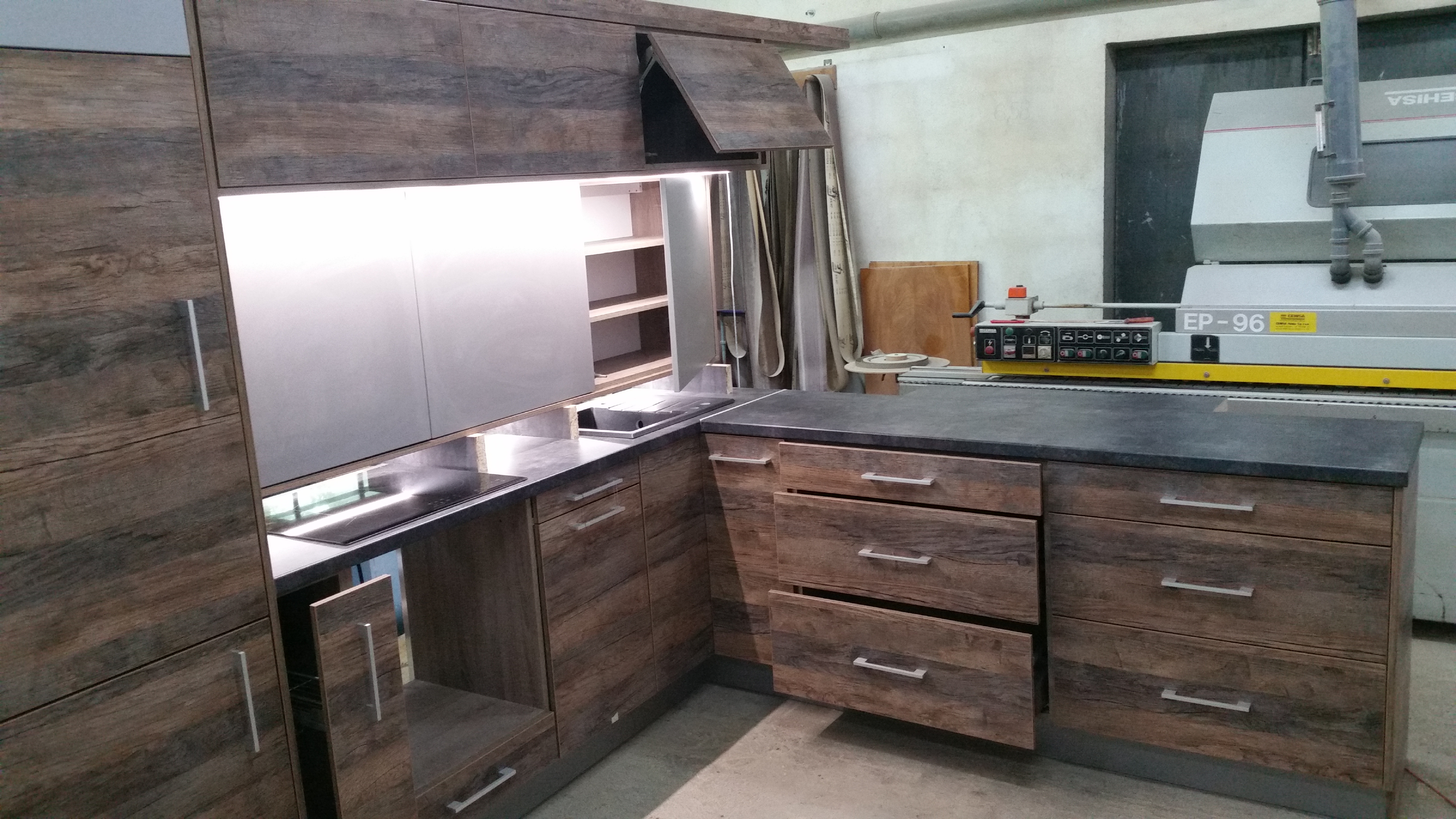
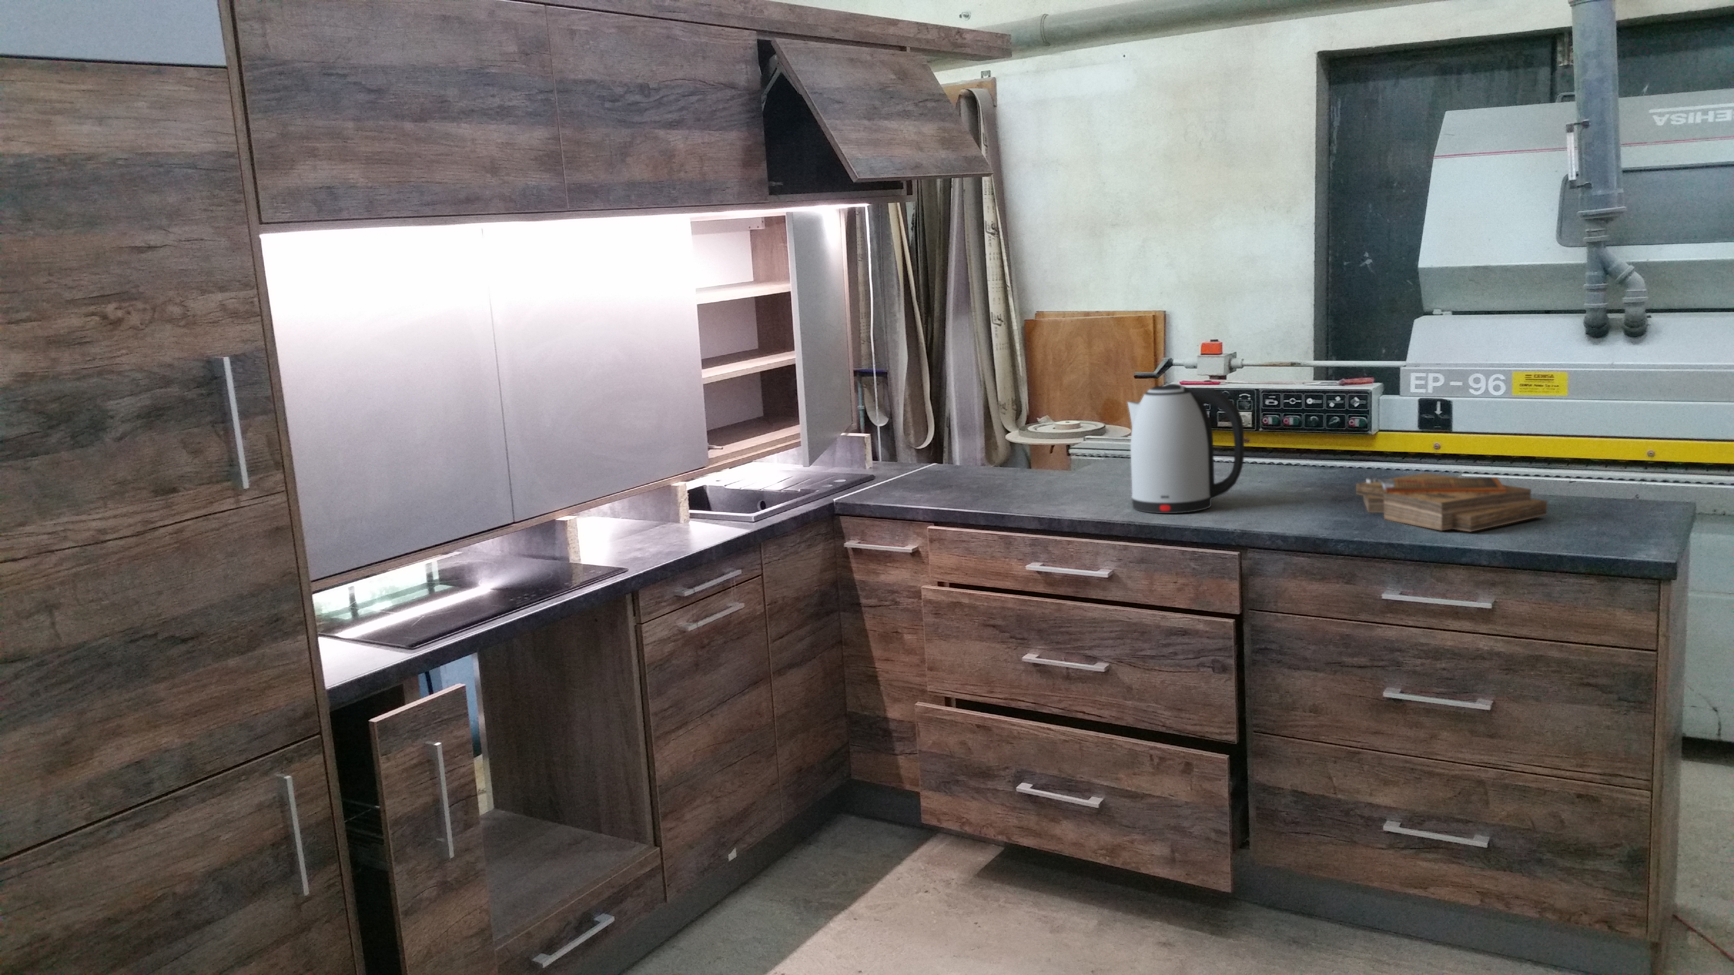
+ kettle (1185, 445)
+ clipboard (1448, 495)
